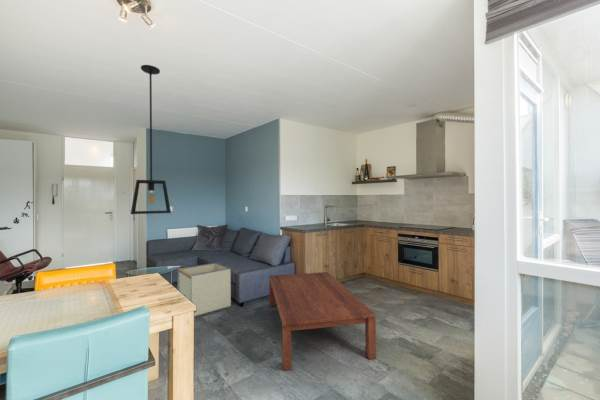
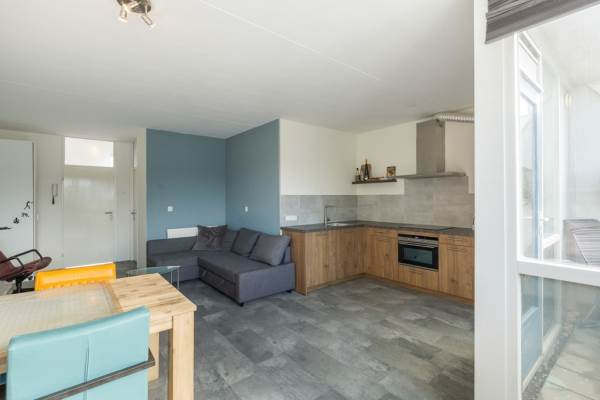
- storage bin (204, 286)
- coffee table (311, 308)
- light fixture (150, 140)
